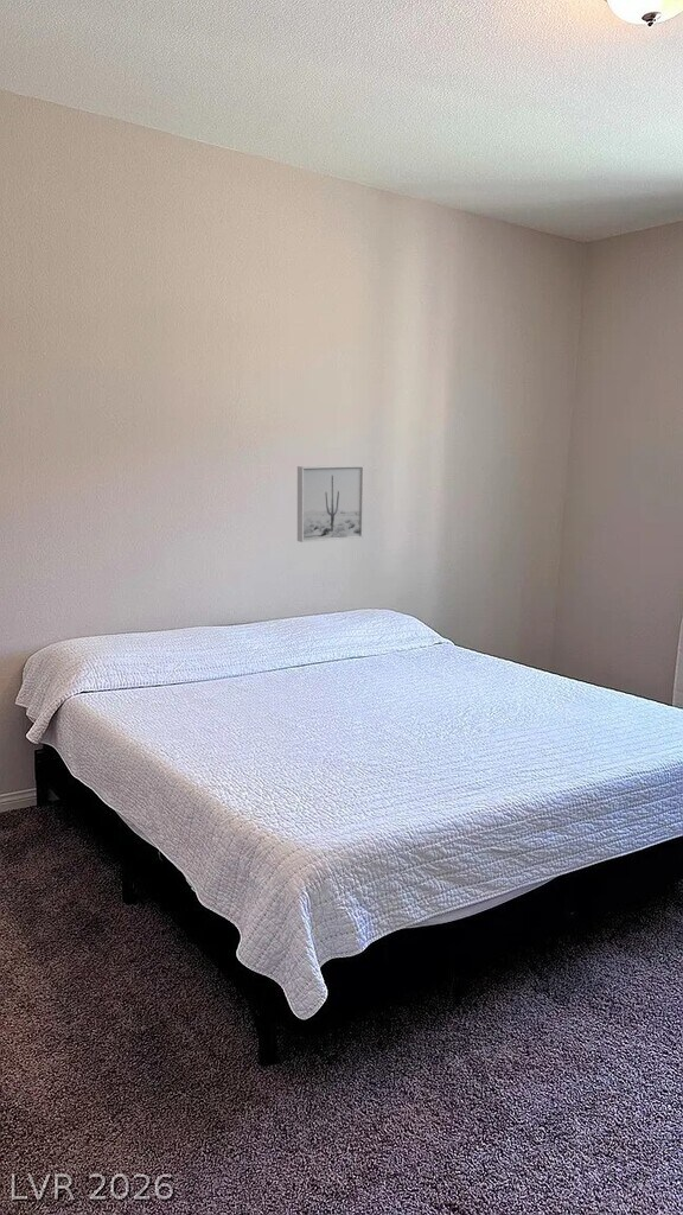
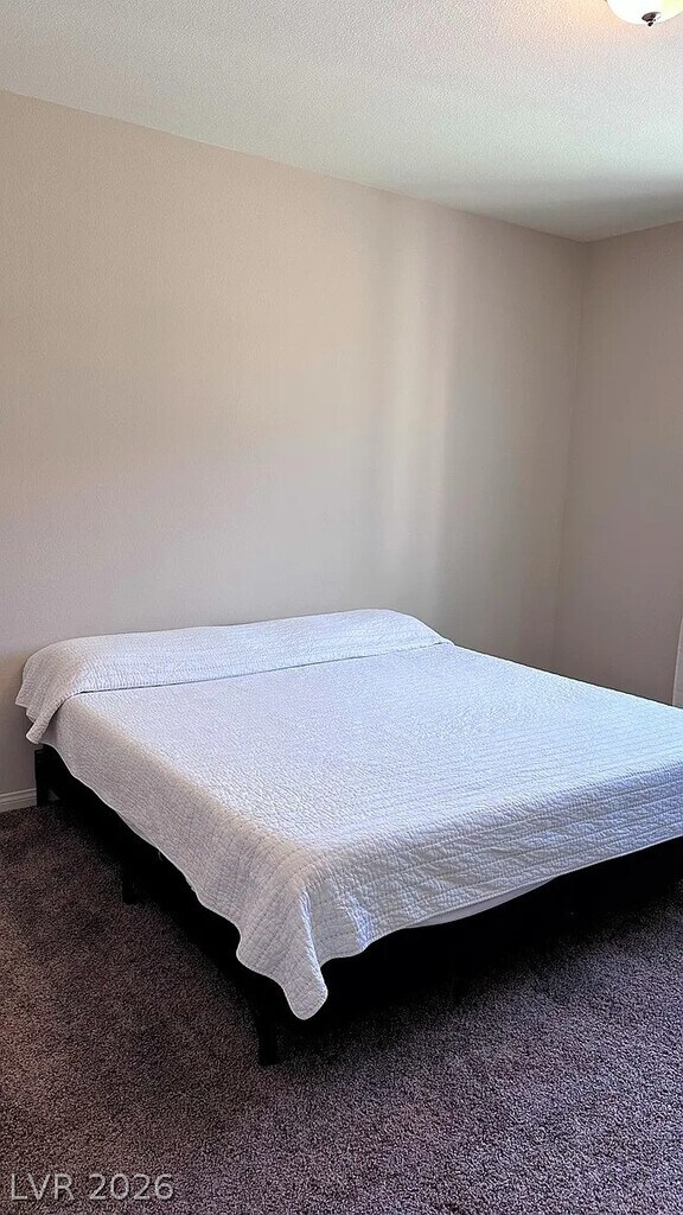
- wall art (331, 502)
